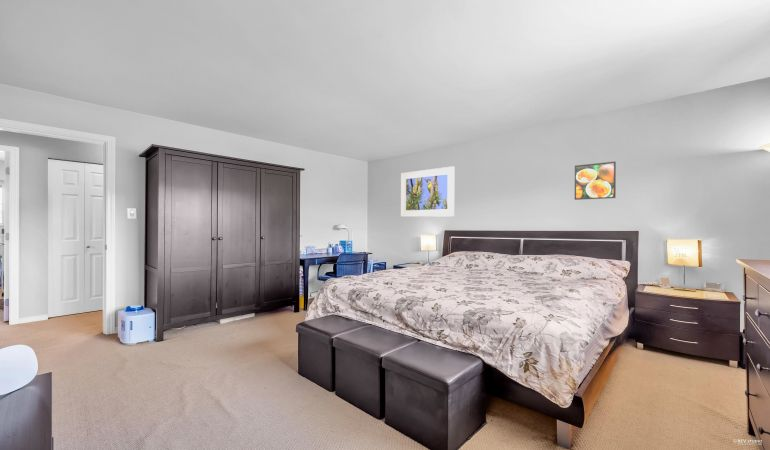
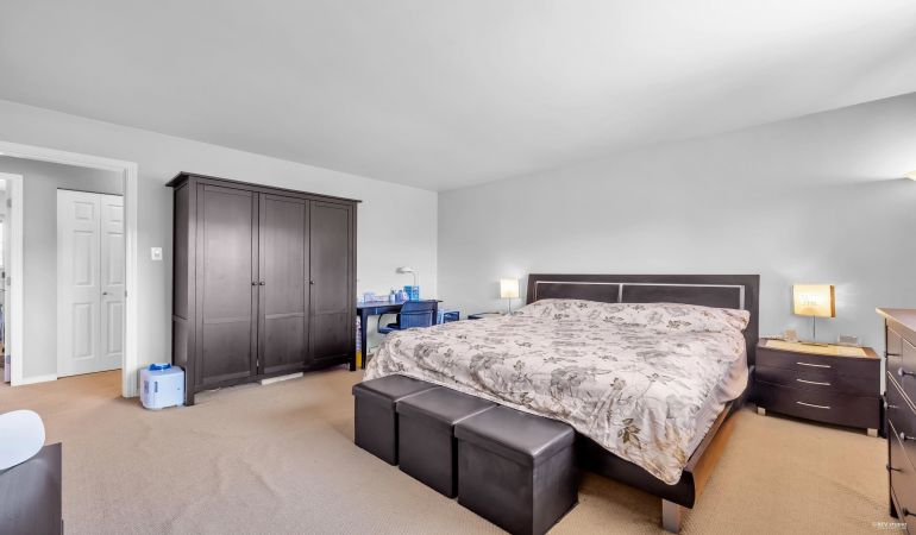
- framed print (425, 193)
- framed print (594, 181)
